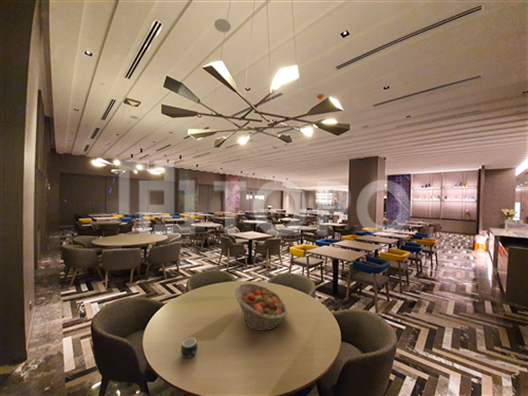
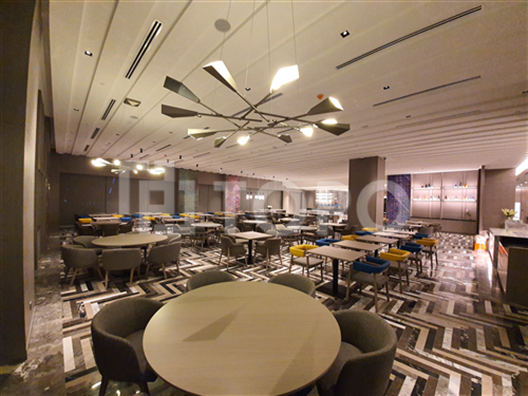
- fruit basket (260, 303)
- mug (186, 348)
